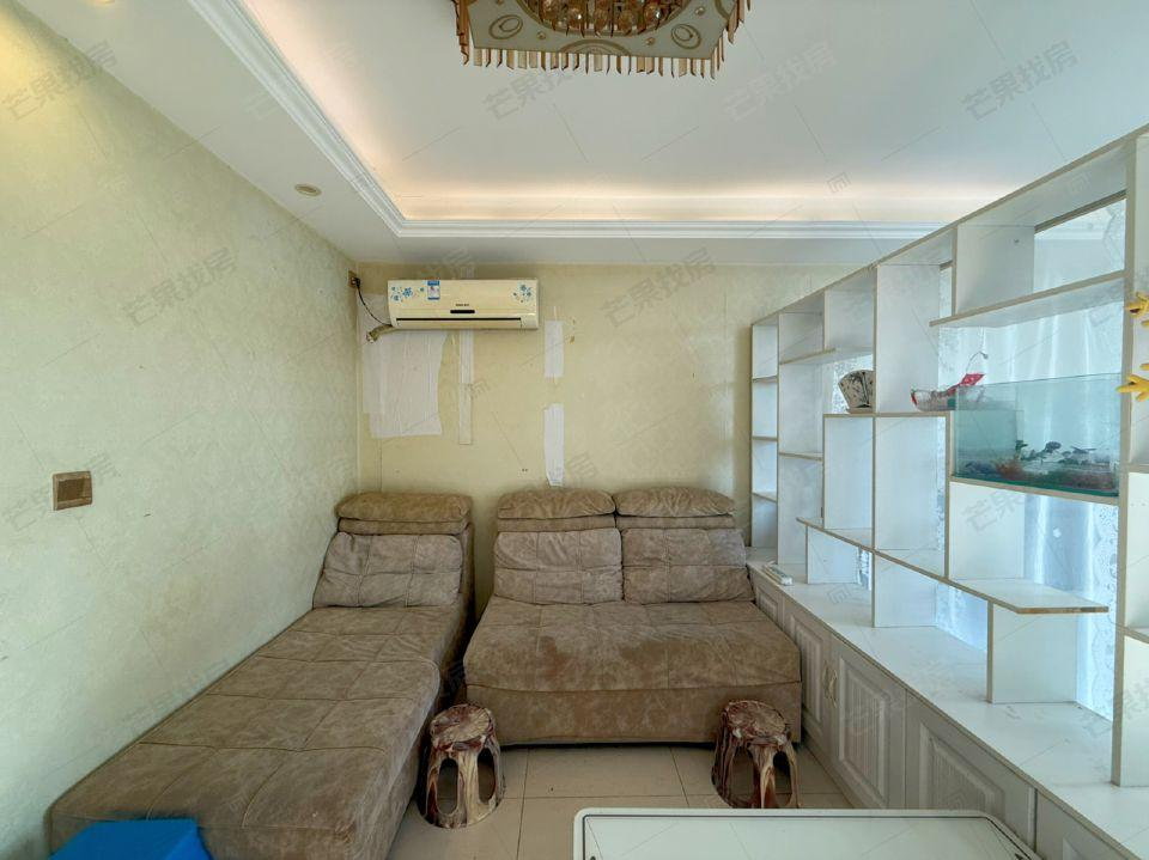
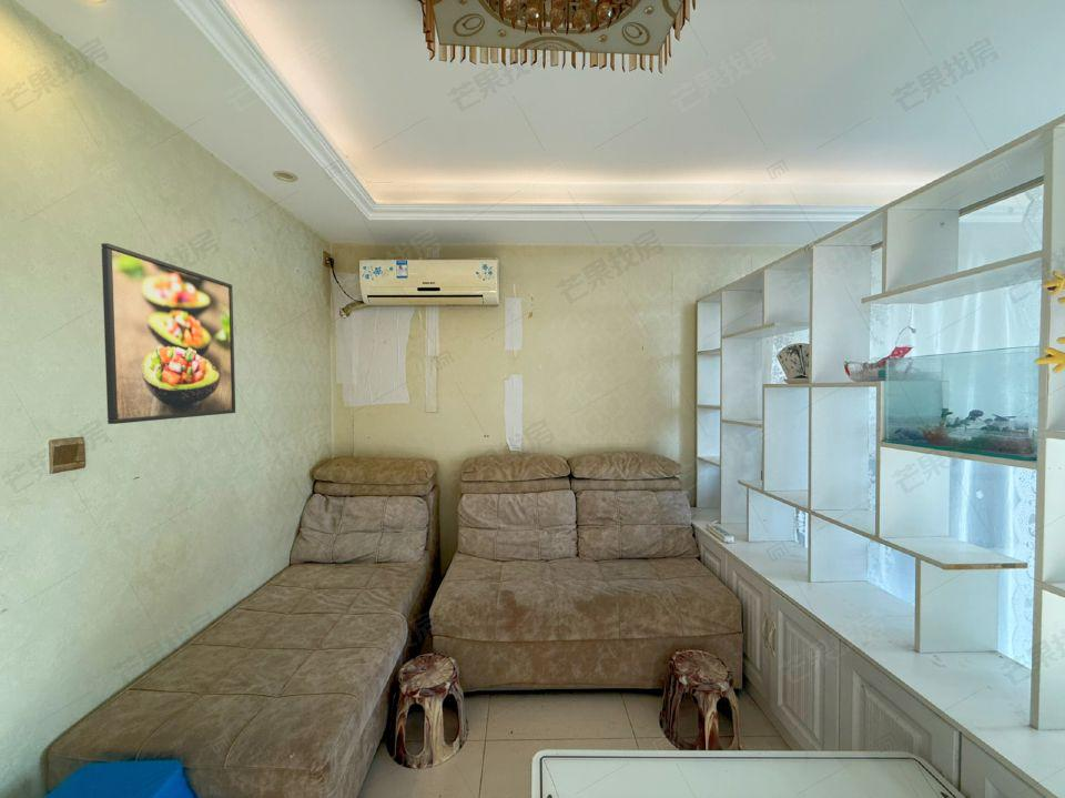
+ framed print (180, 342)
